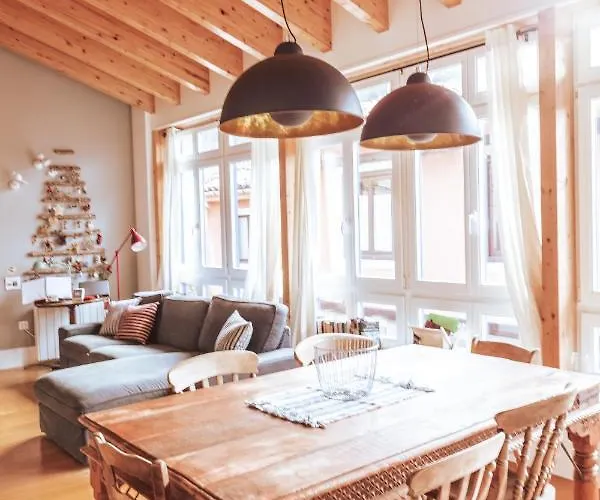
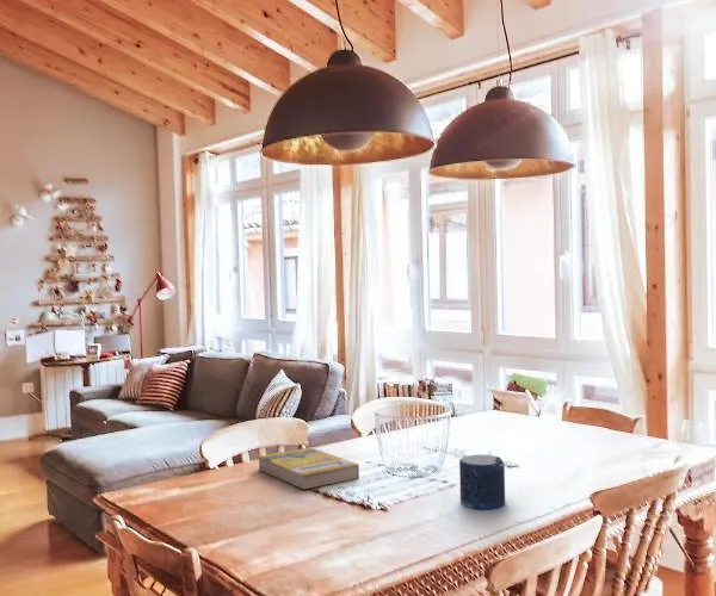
+ candle (482, 480)
+ book (307, 466)
